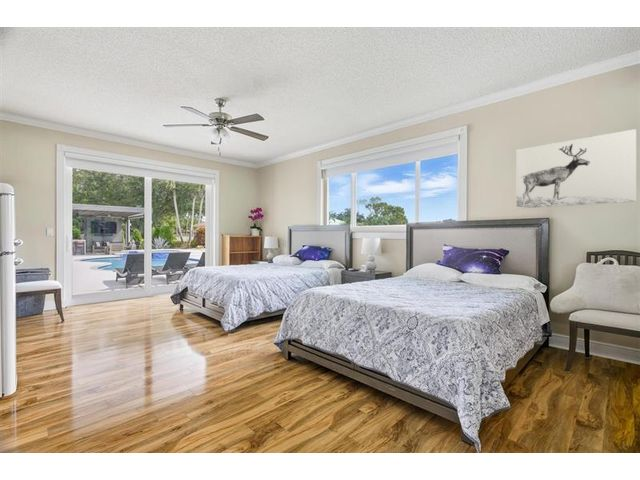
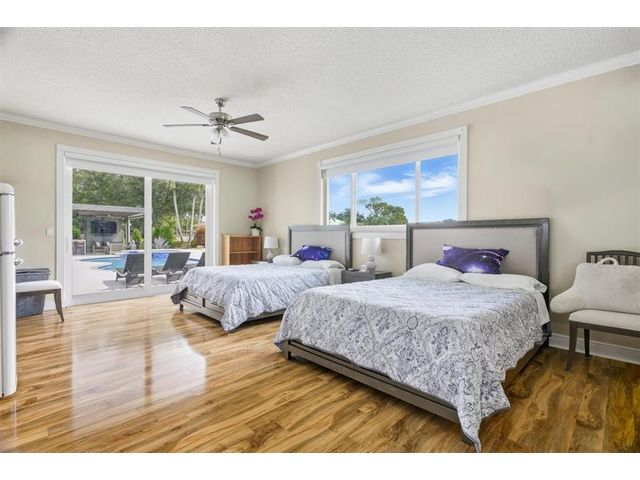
- wall art (570, 173)
